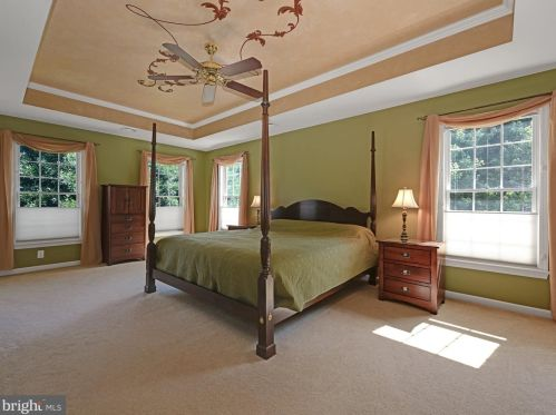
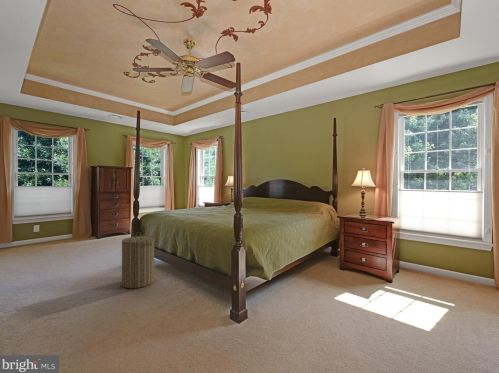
+ laundry hamper (138, 257)
